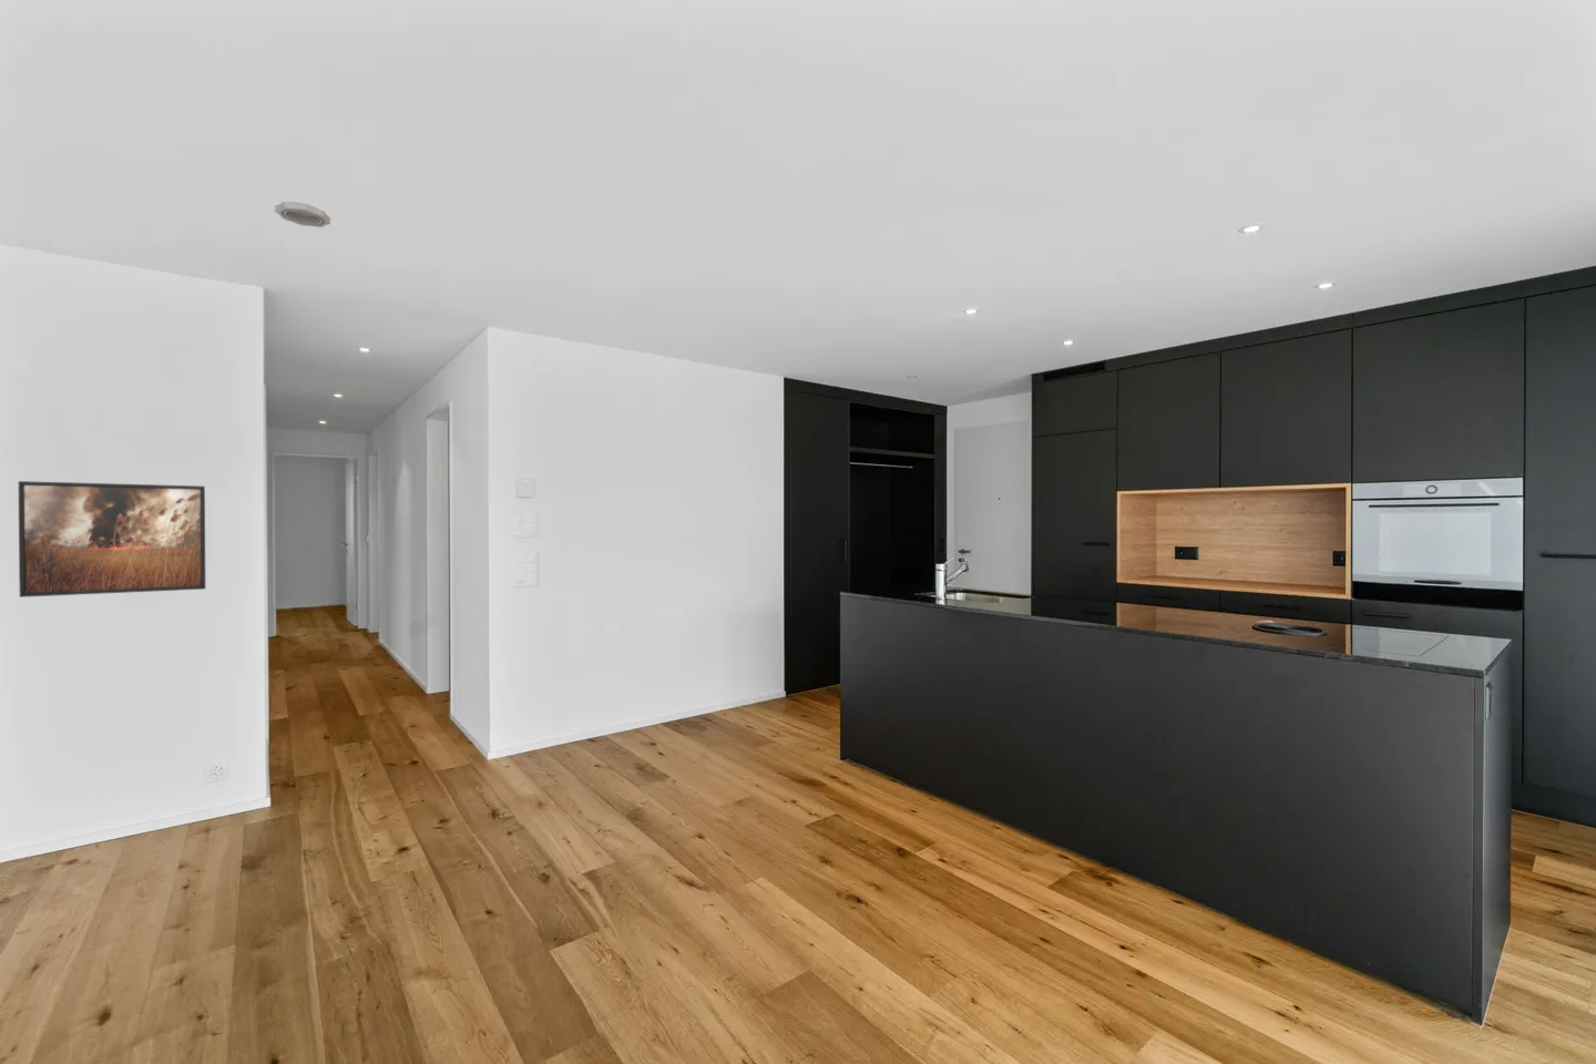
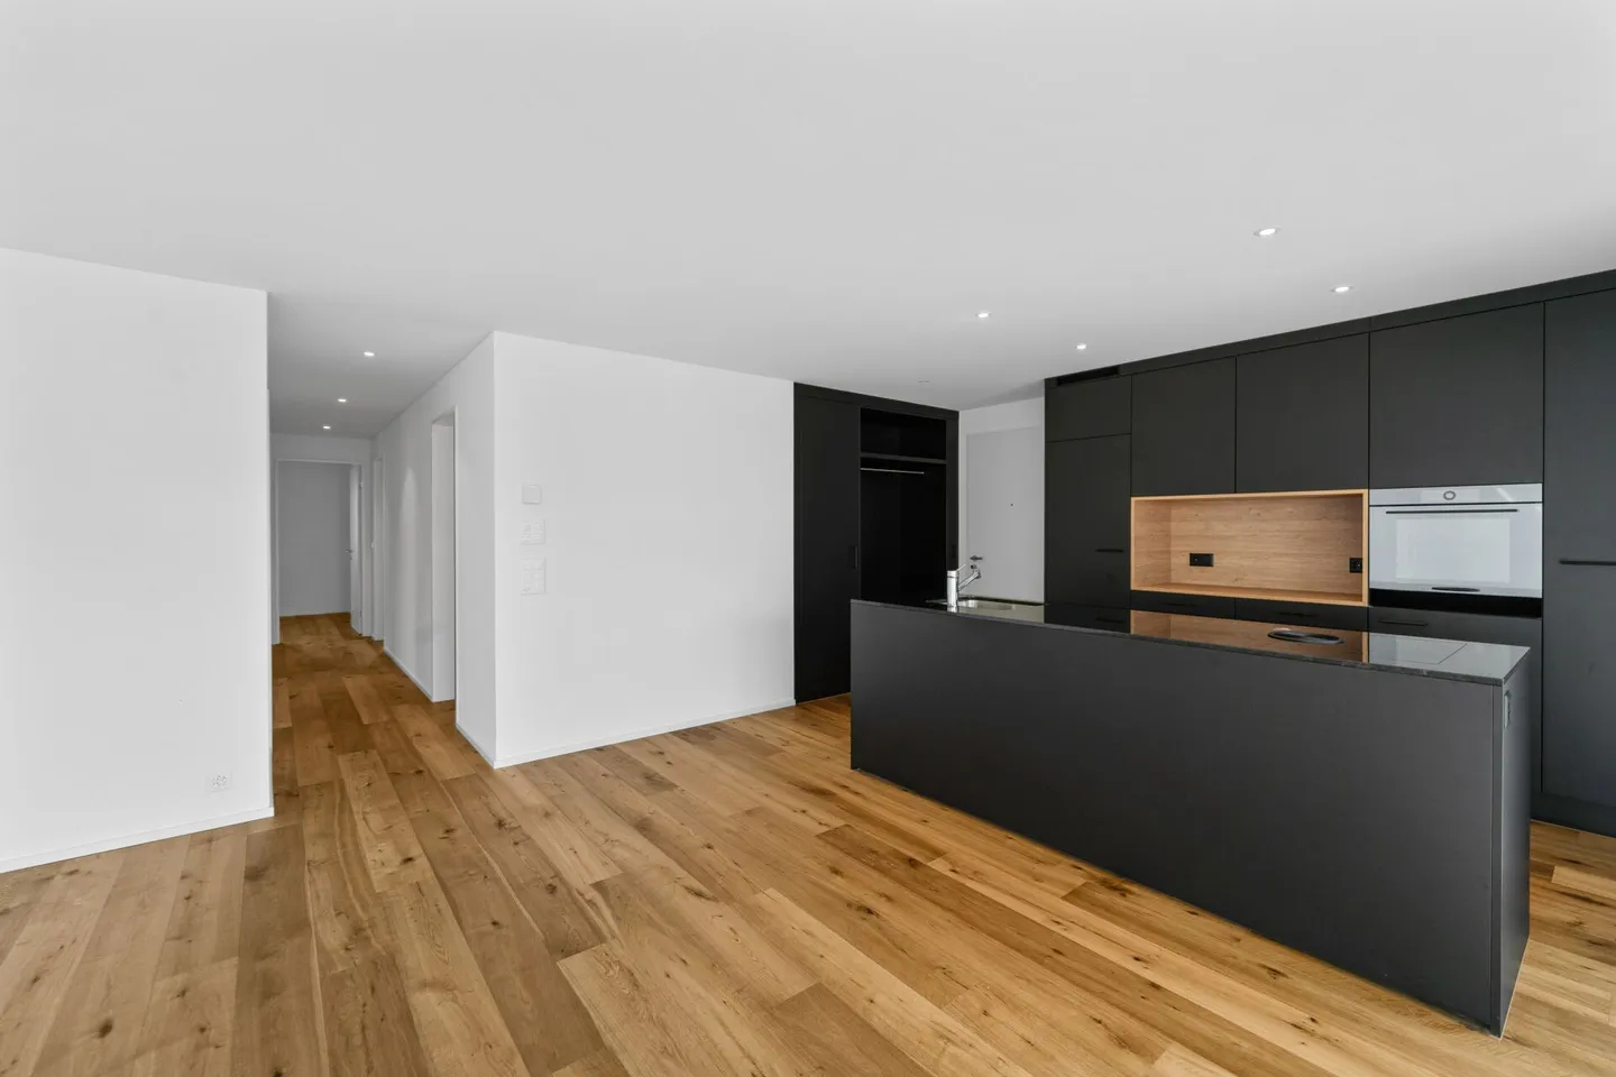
- smoke detector (303, 210)
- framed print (118, 538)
